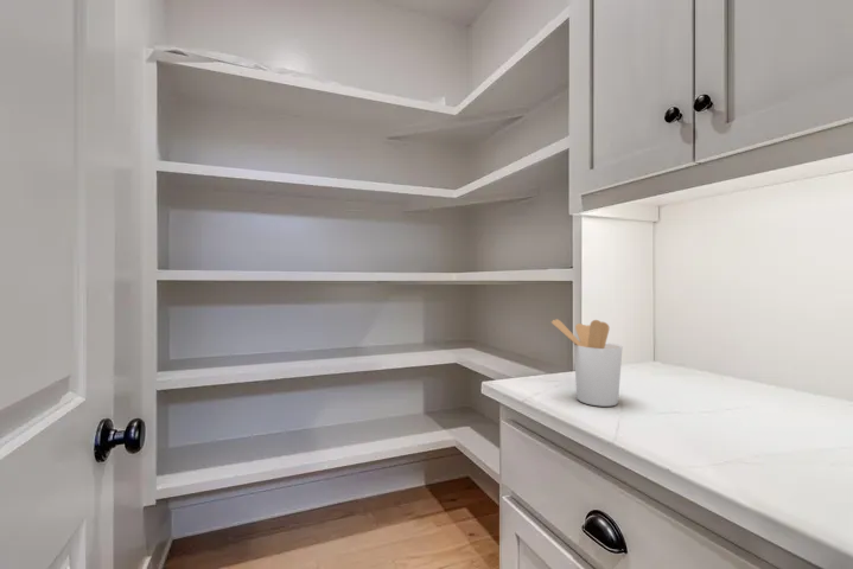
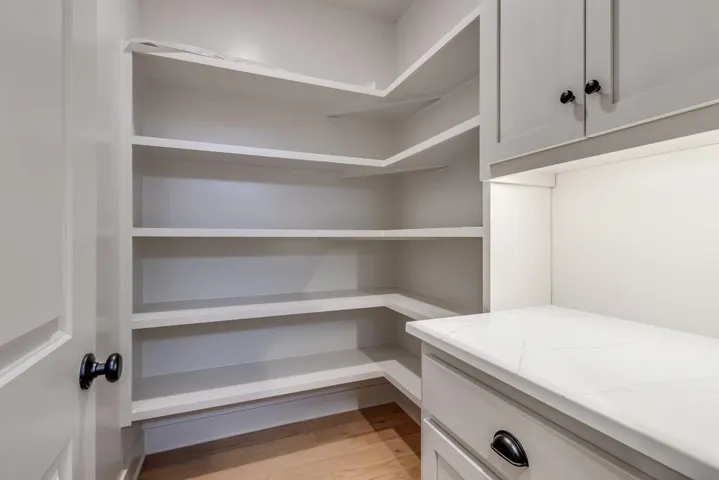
- utensil holder (584, 358)
